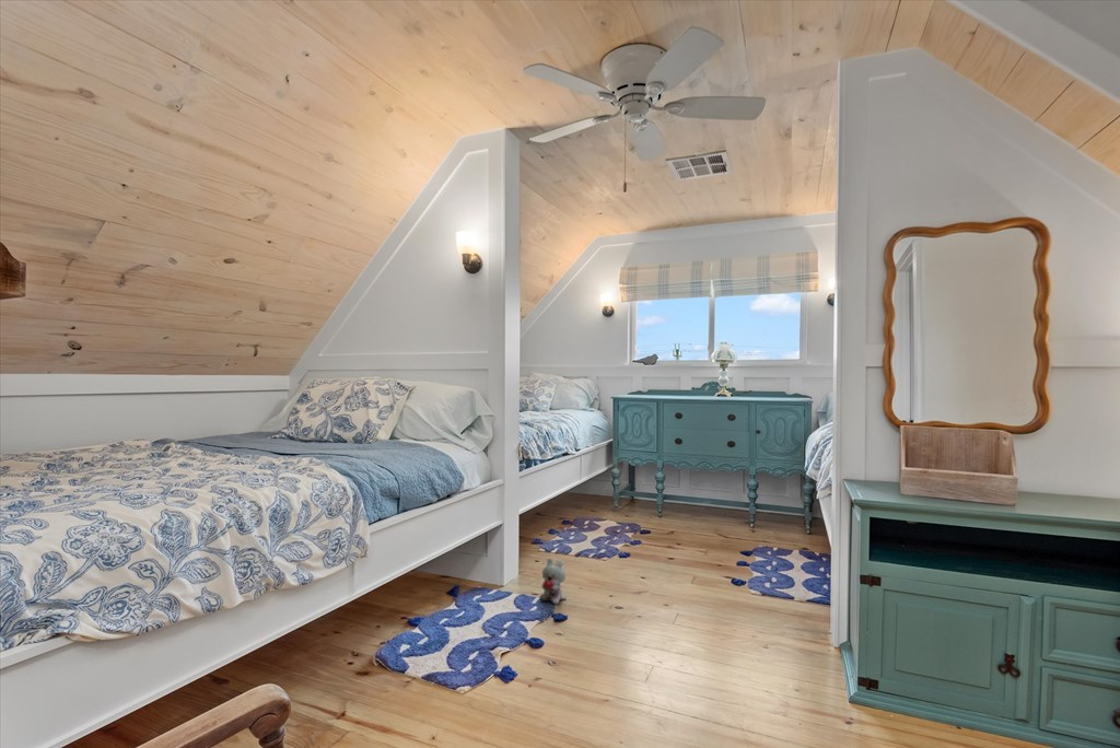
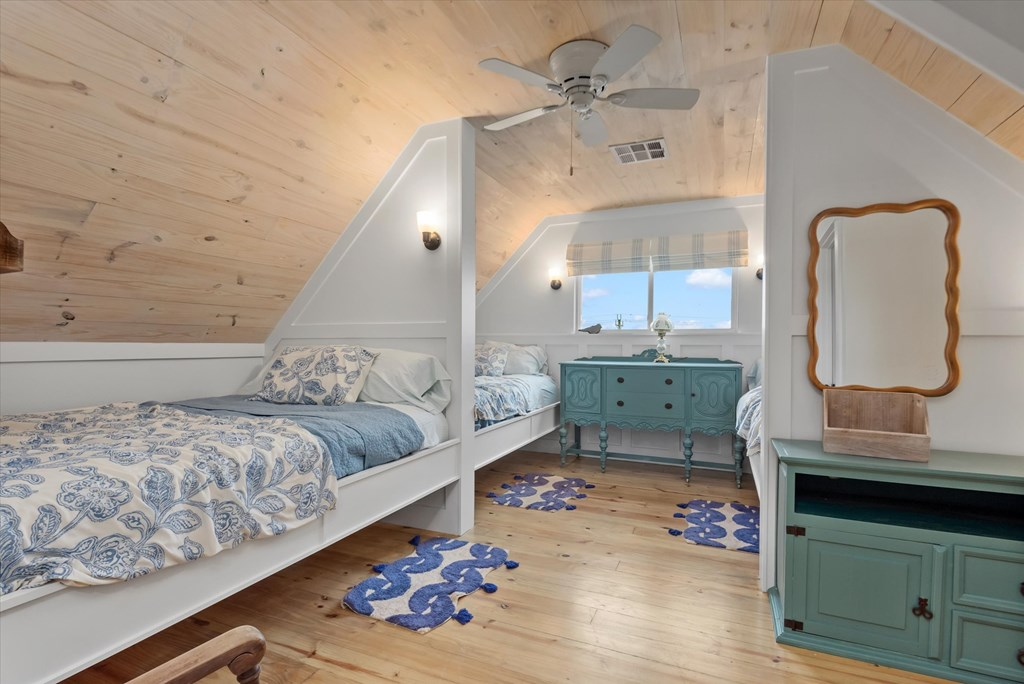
- plush toy (552, 578)
